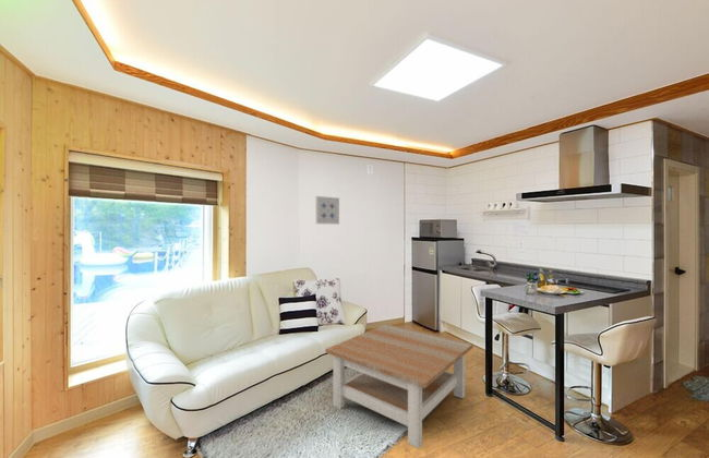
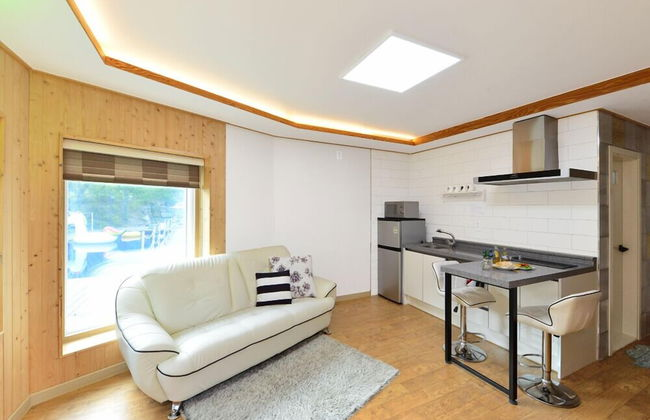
- coffee table (400, 373)
- wall art (327, 210)
